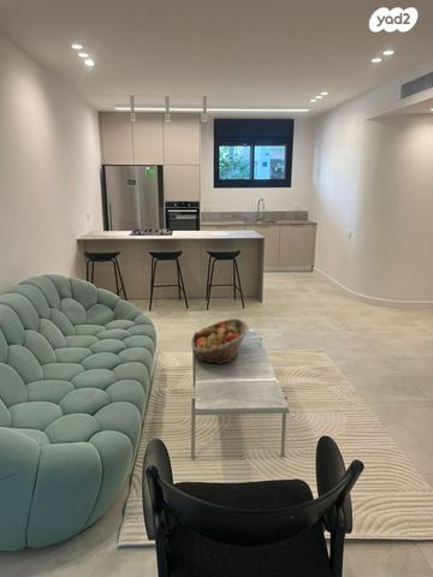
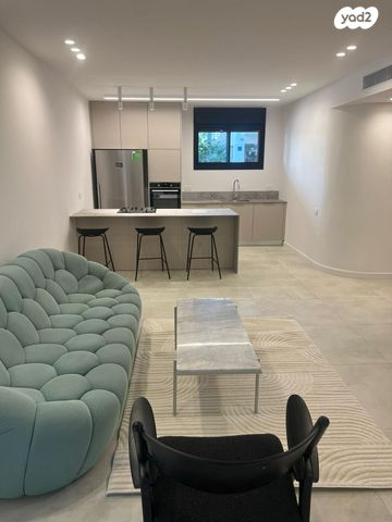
- fruit basket (219, 339)
